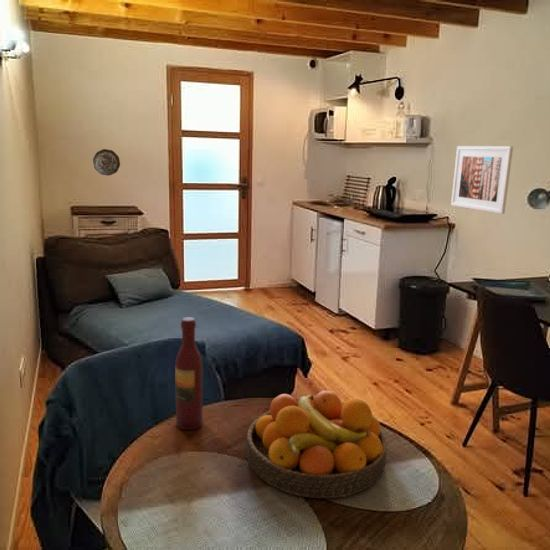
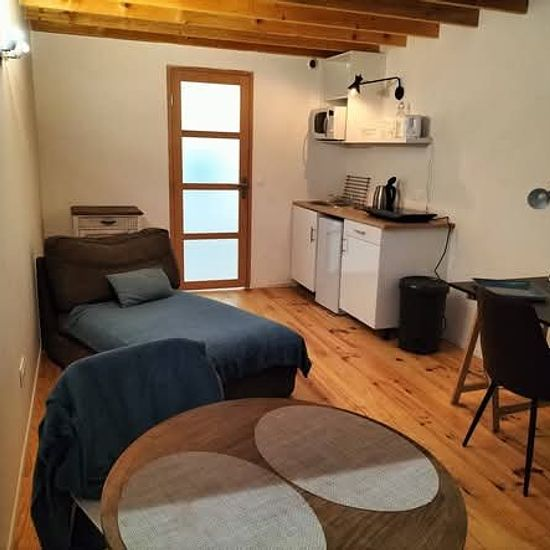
- wine bottle (188, 372)
- decorative plate (106, 162)
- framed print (479, 178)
- fruit bowl (316, 427)
